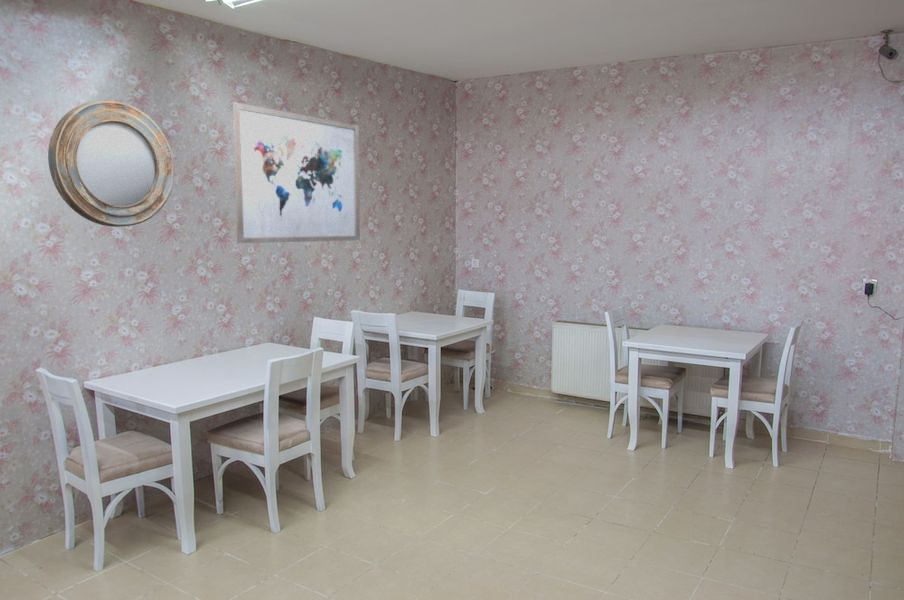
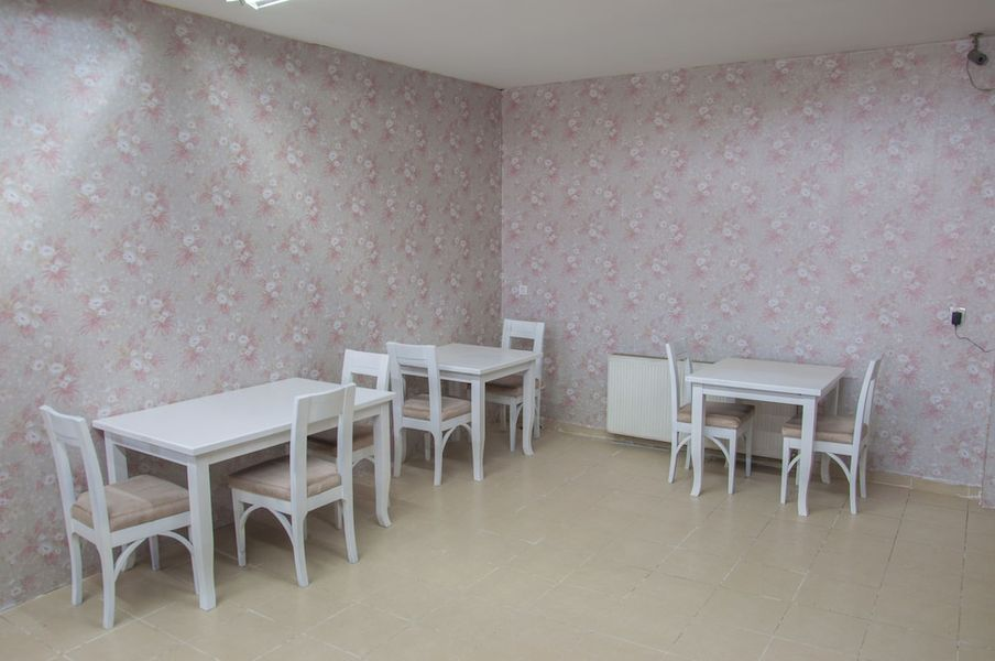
- wall art (303, 178)
- home mirror (116, 164)
